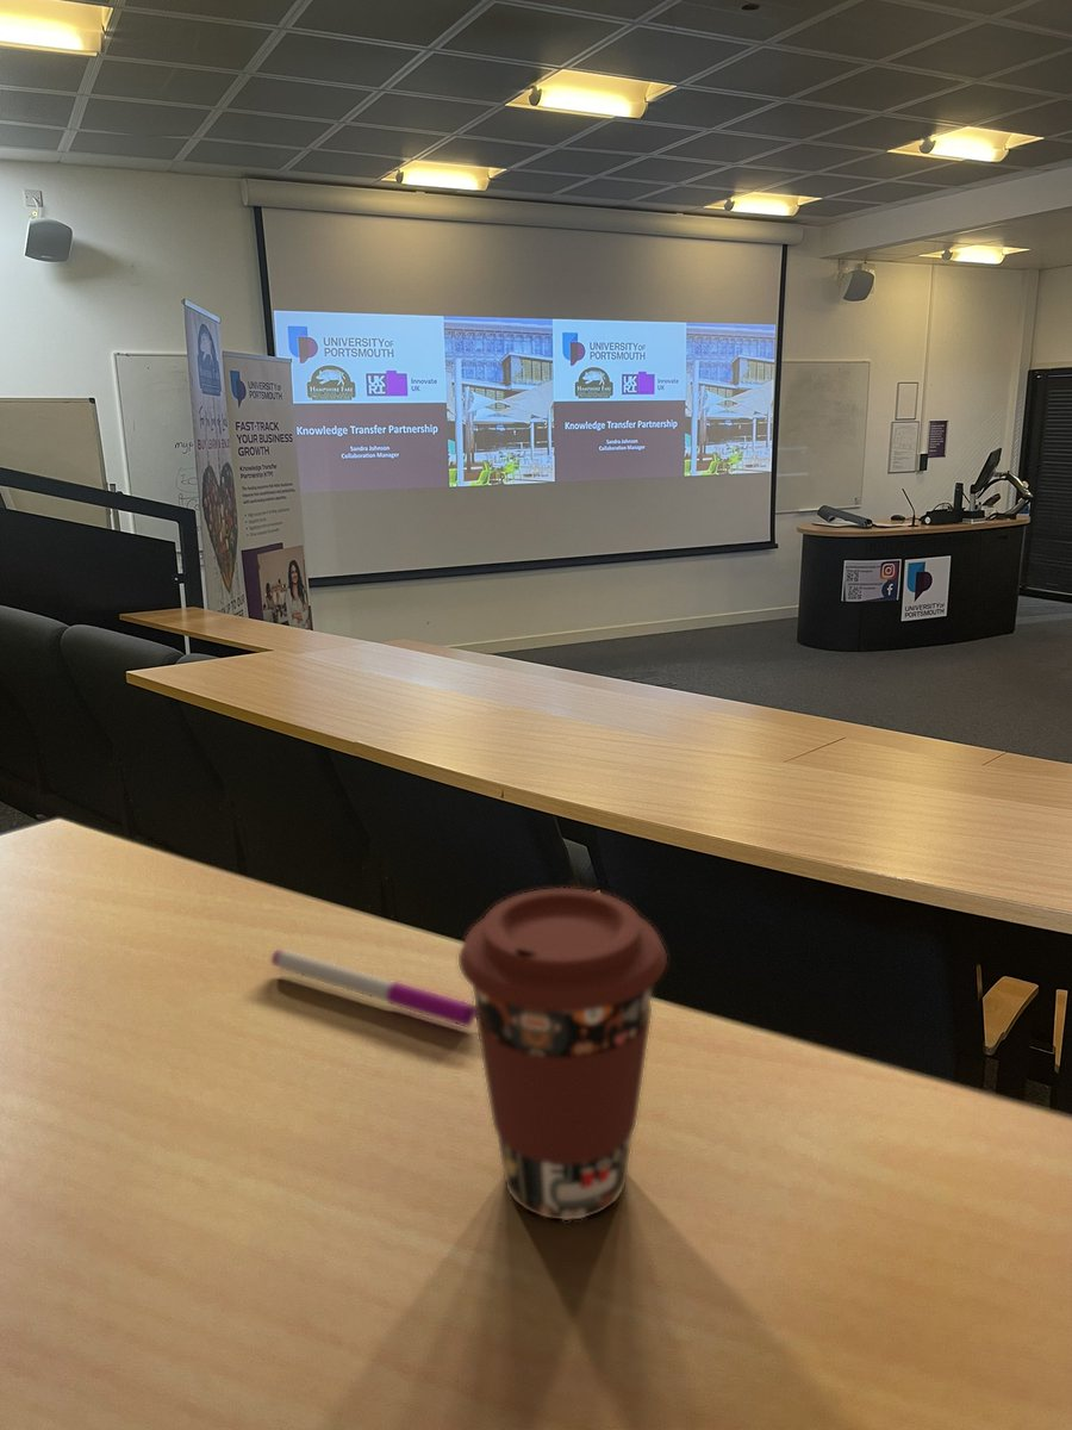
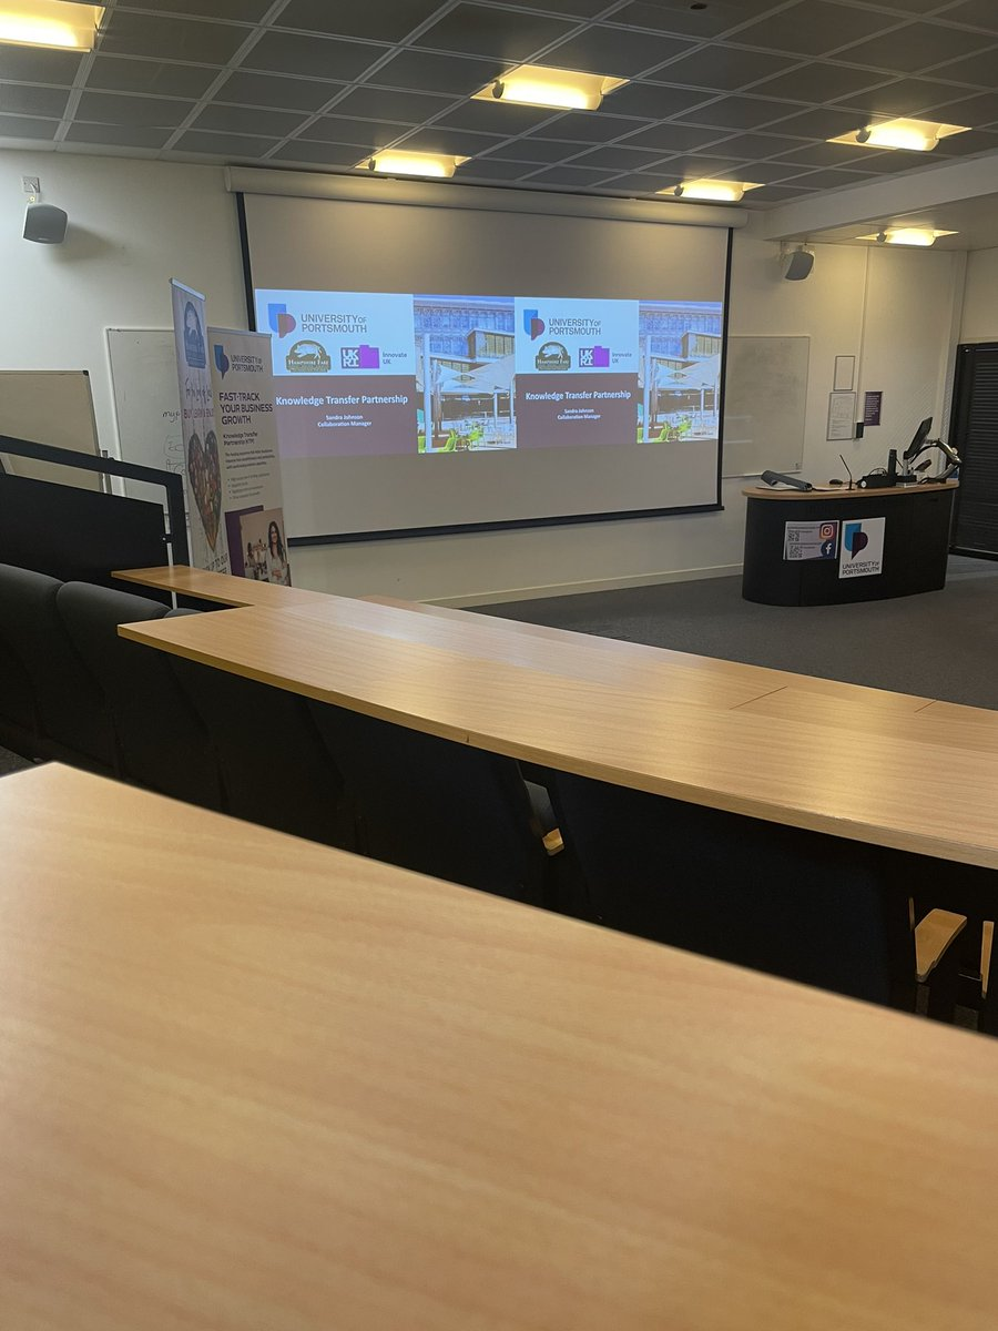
- coffee cup (563, 1052)
- pen (367, 984)
